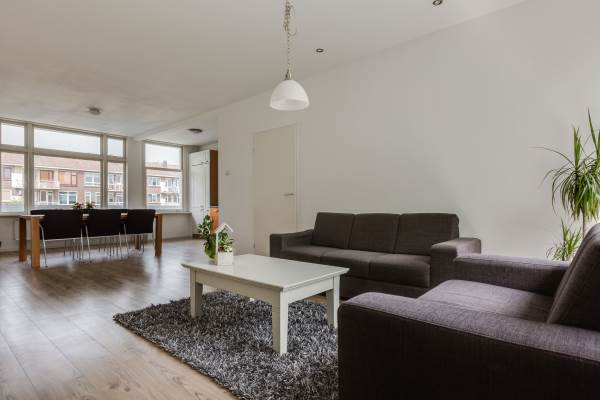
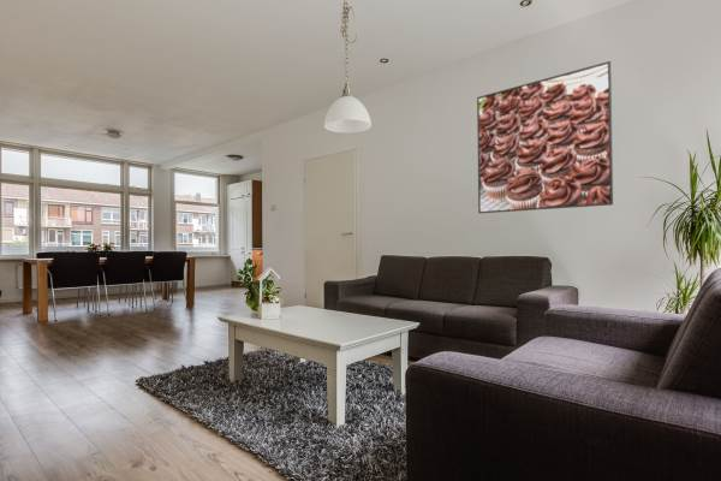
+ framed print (537, 144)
